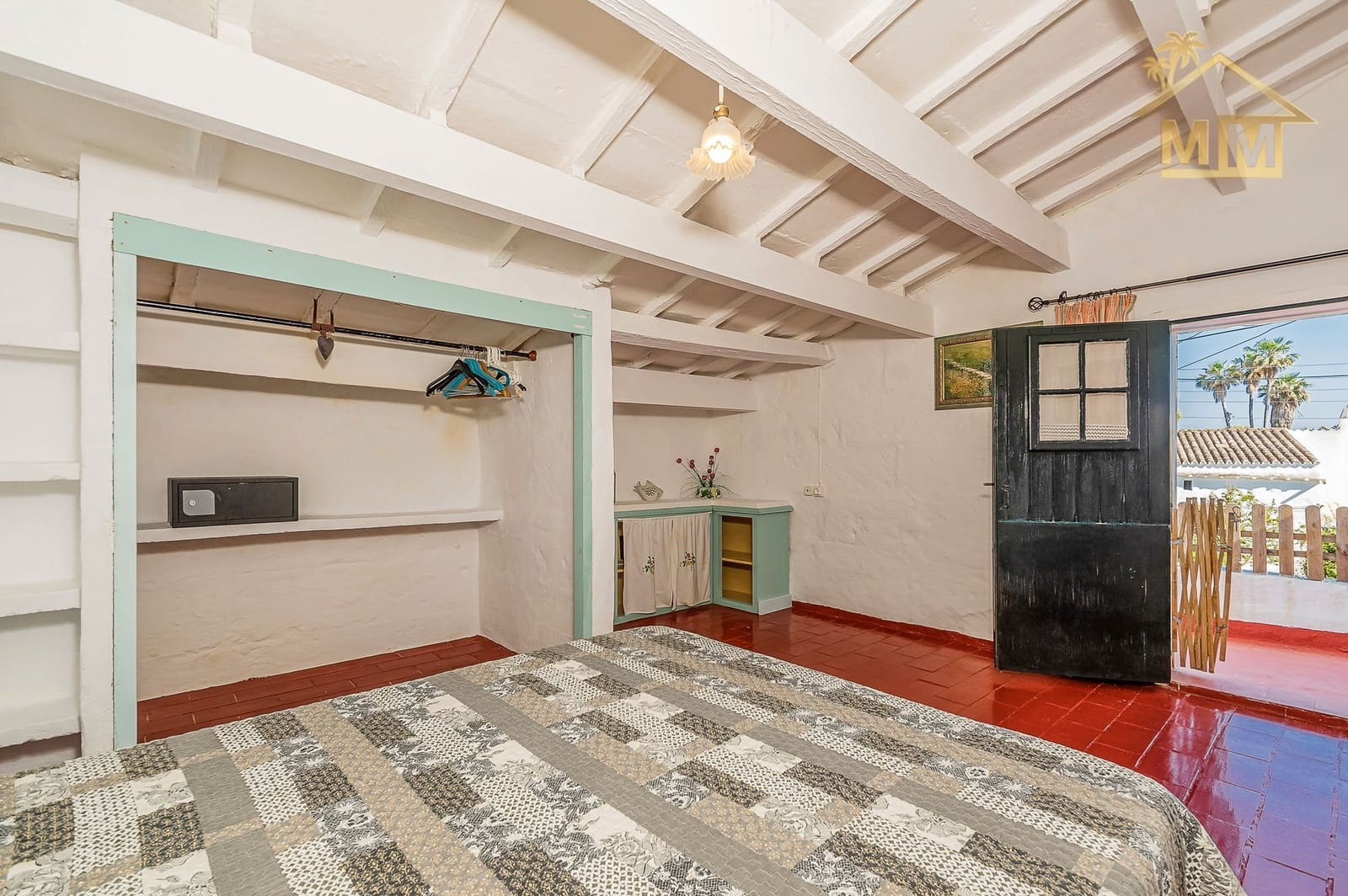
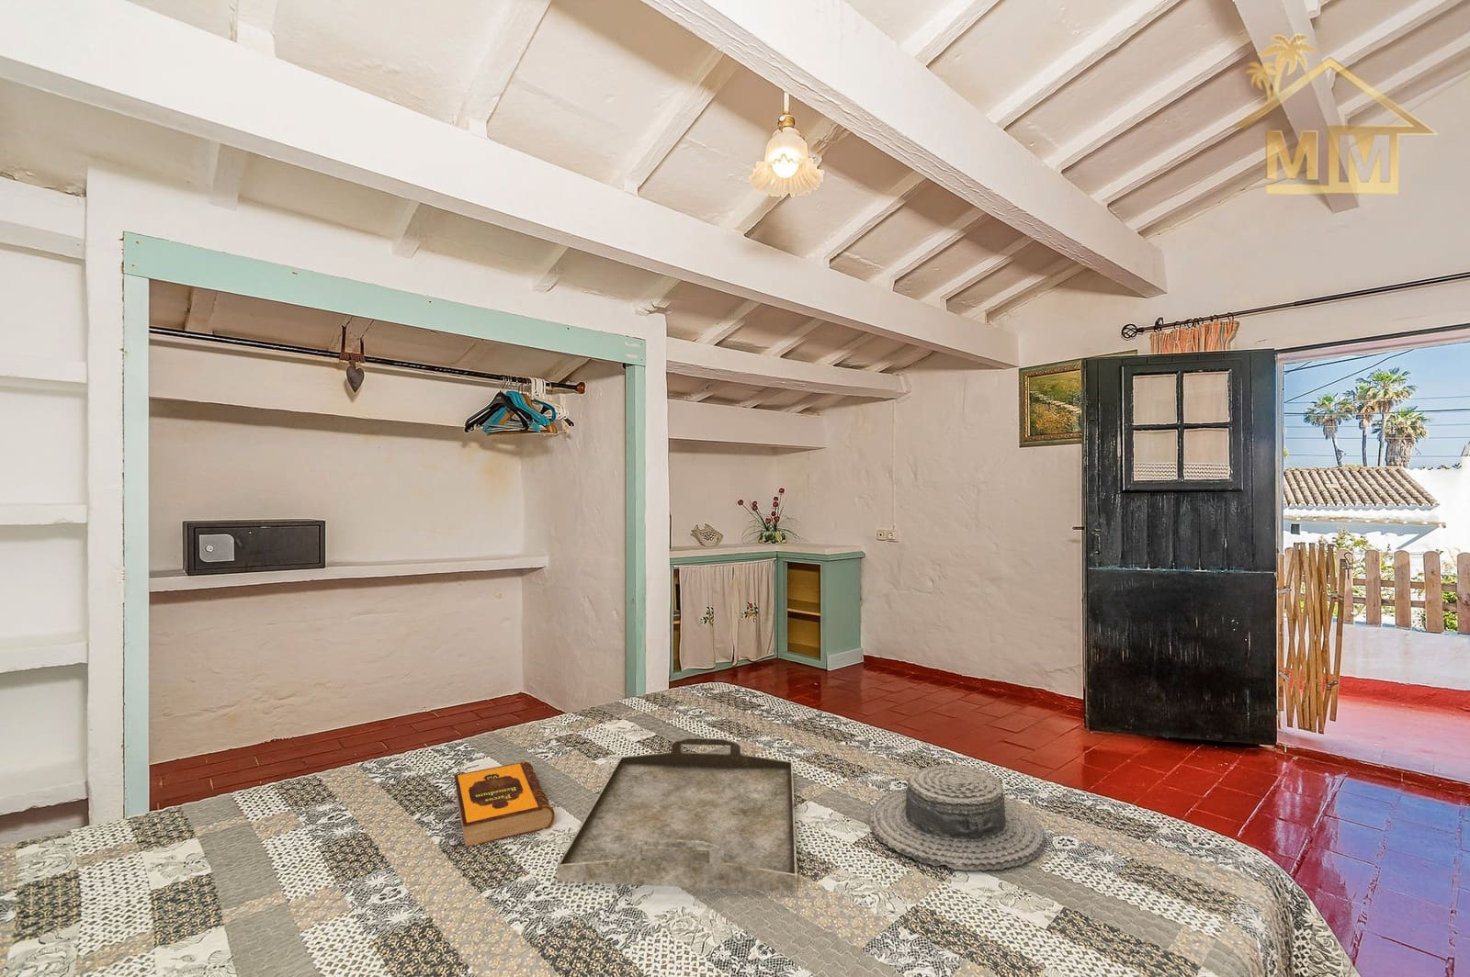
+ hardback book (502, 799)
+ serving tray (692, 799)
+ boater hat (960, 784)
